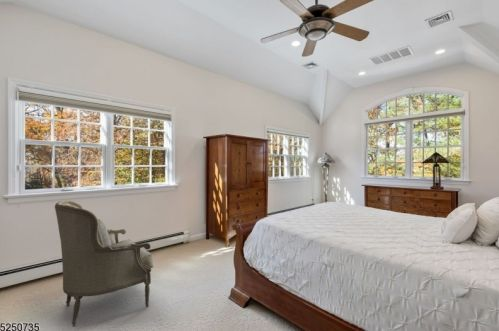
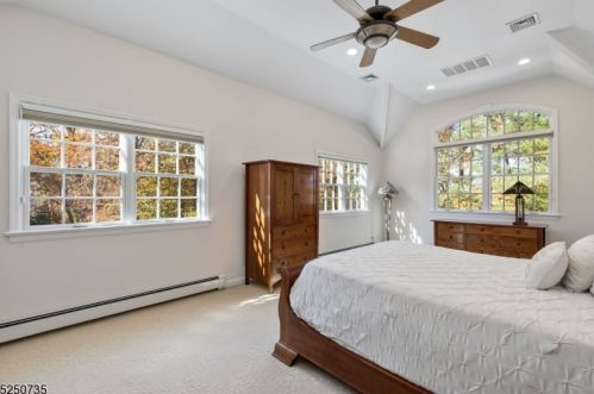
- armchair (102, 251)
